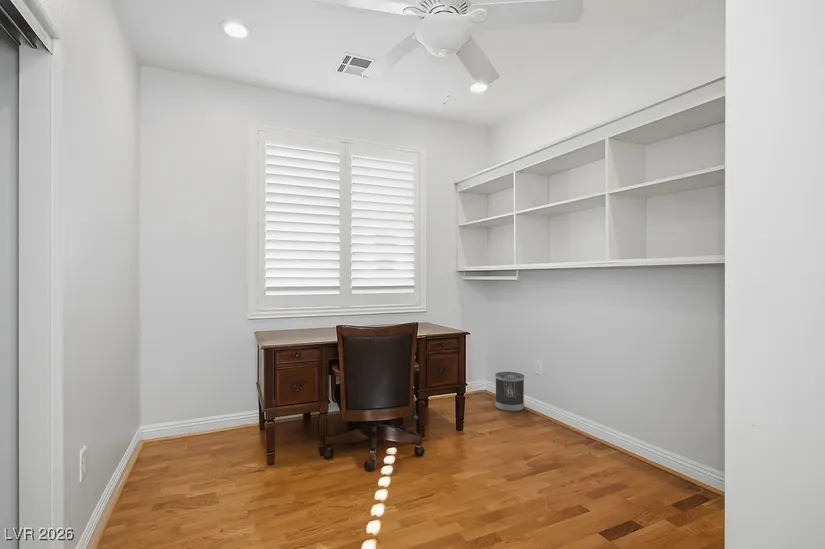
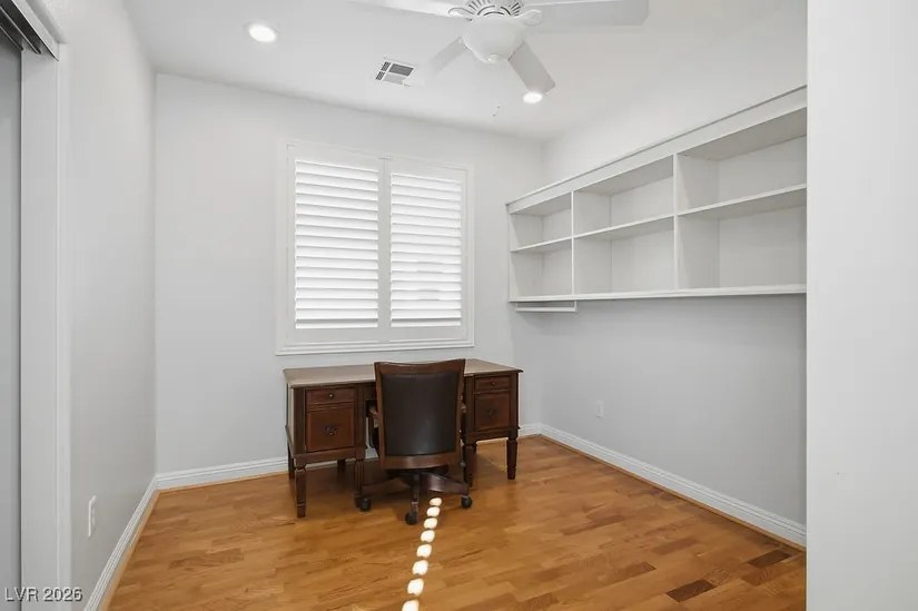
- wastebasket (509, 390)
